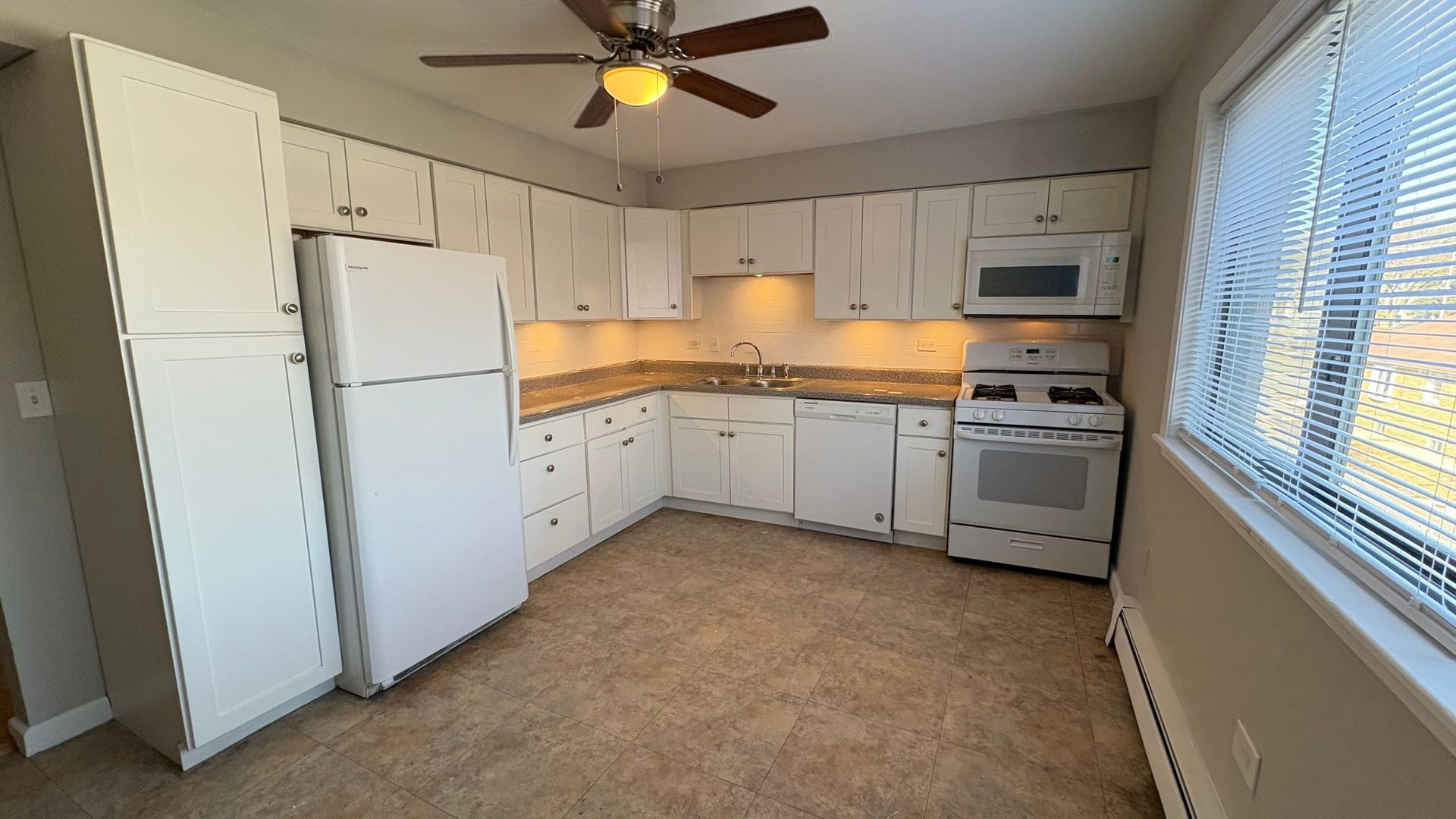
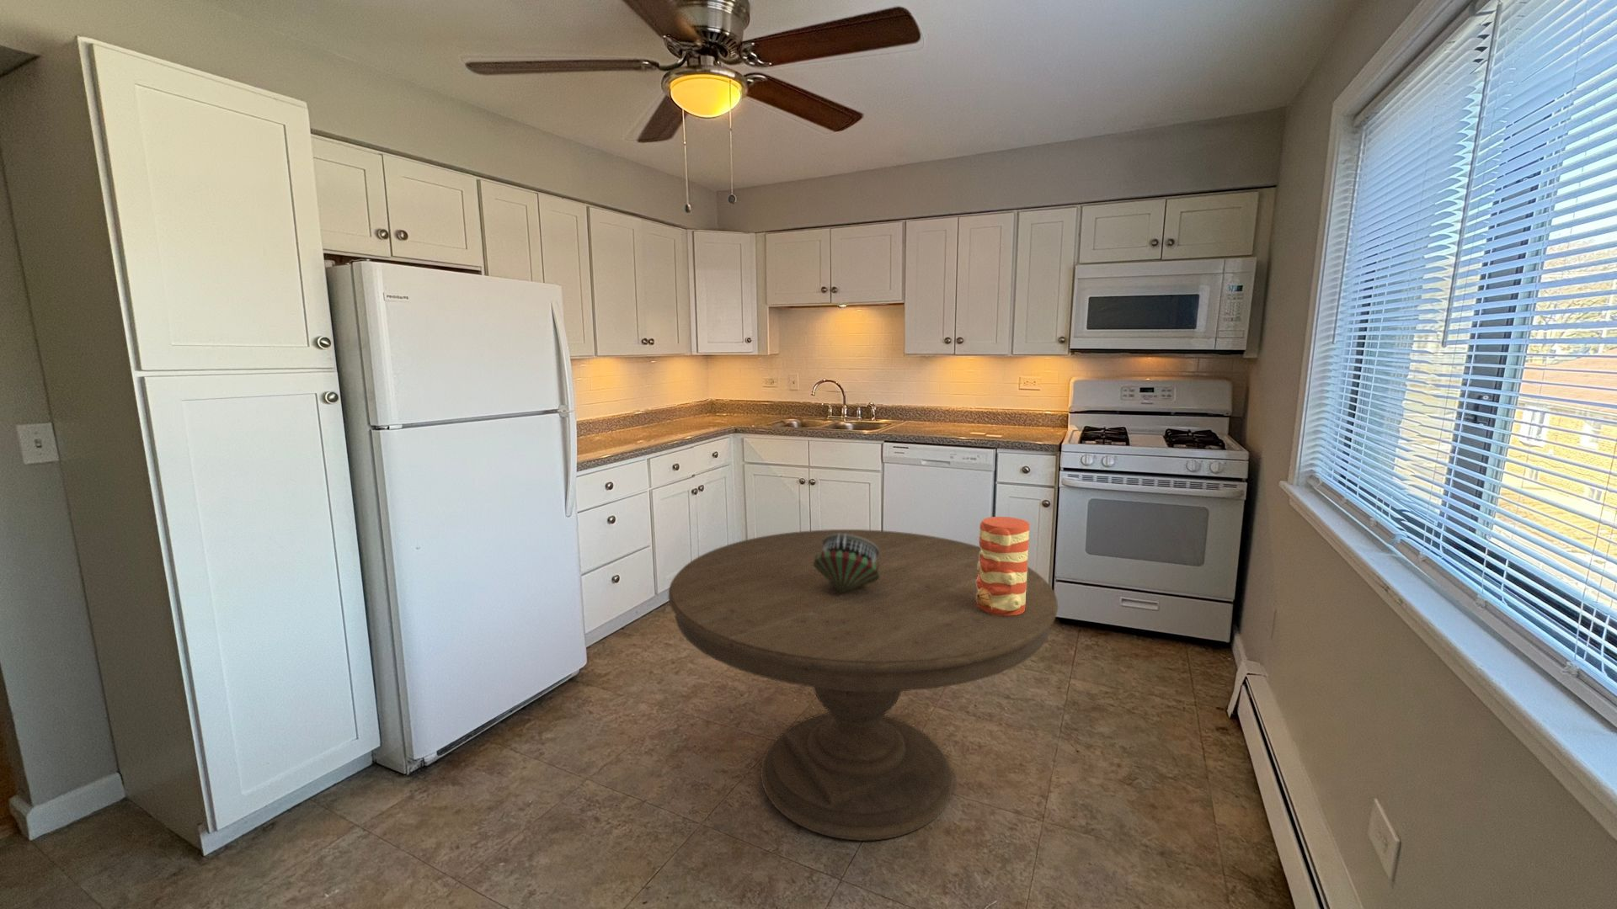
+ dining table (857, 676)
+ drum (848, 559)
+ vase (1001, 565)
